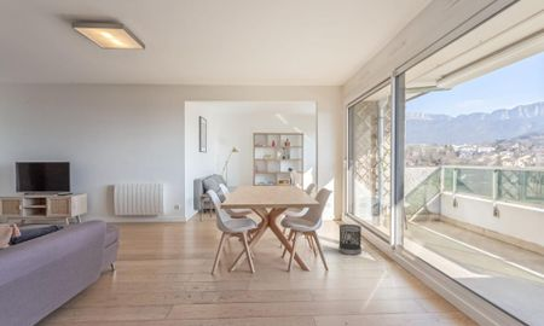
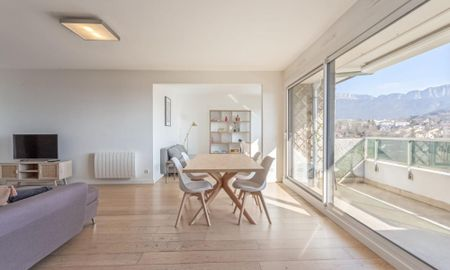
- wastebasket (349, 238)
